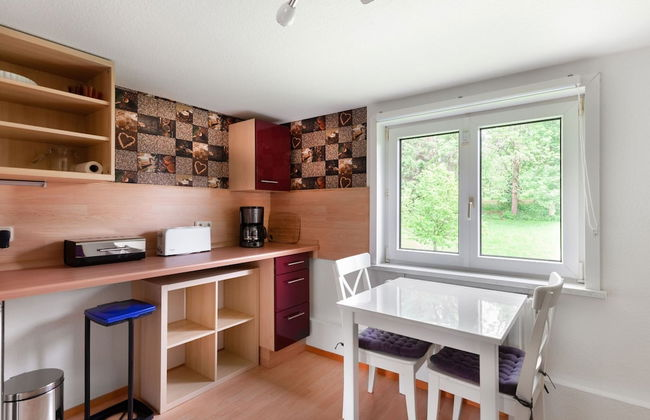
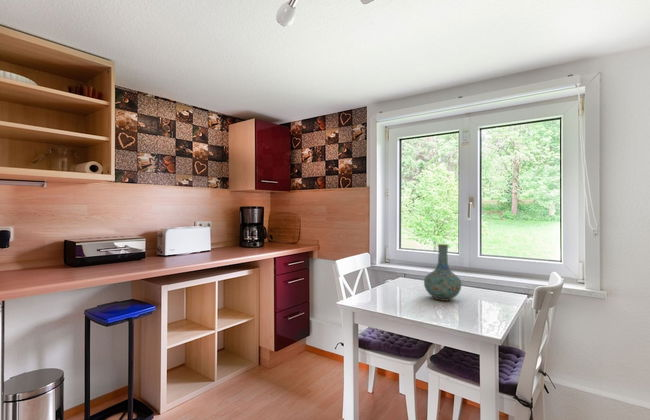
+ vase (442, 271)
